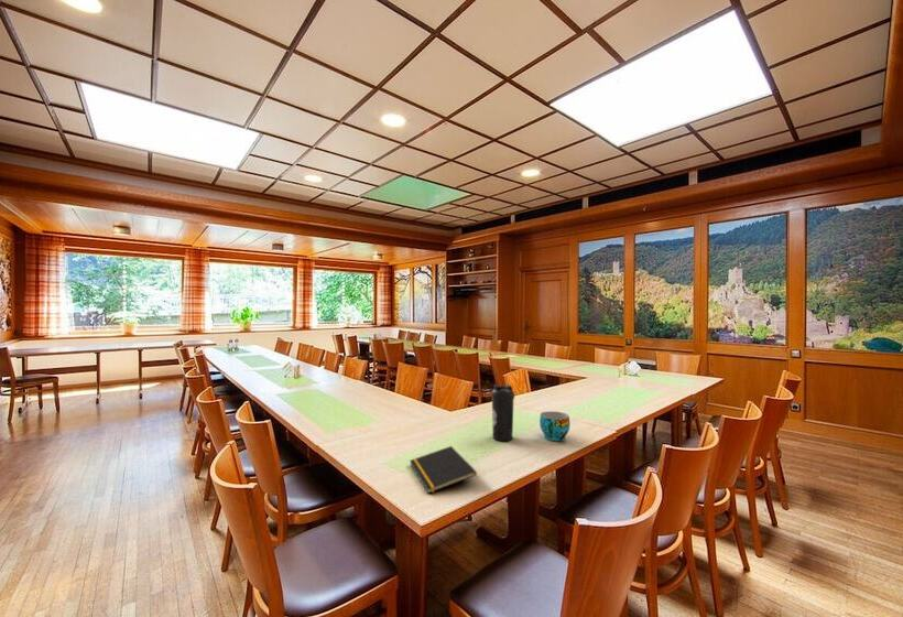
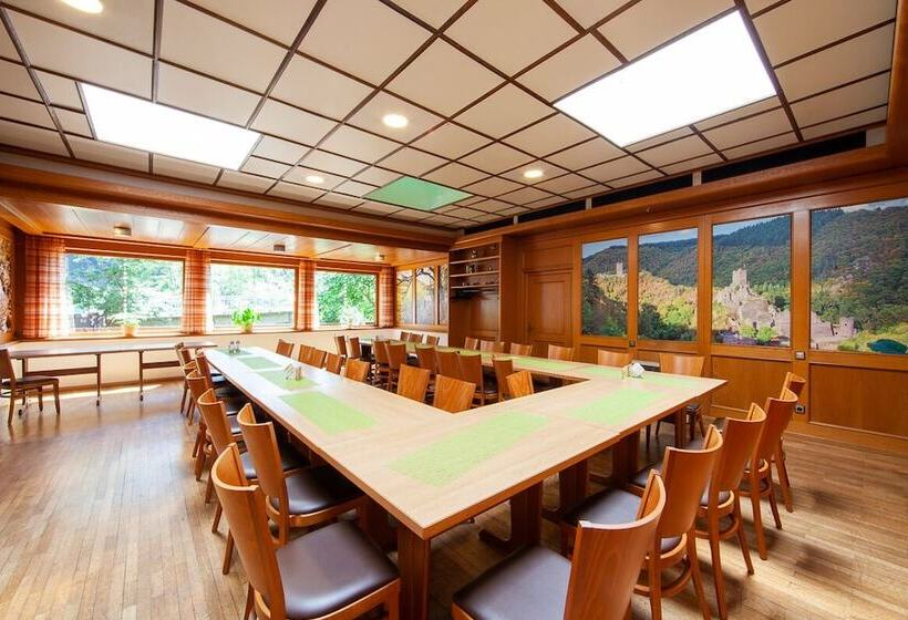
- notepad (440, 467)
- cup (553, 425)
- water bottle (502, 411)
